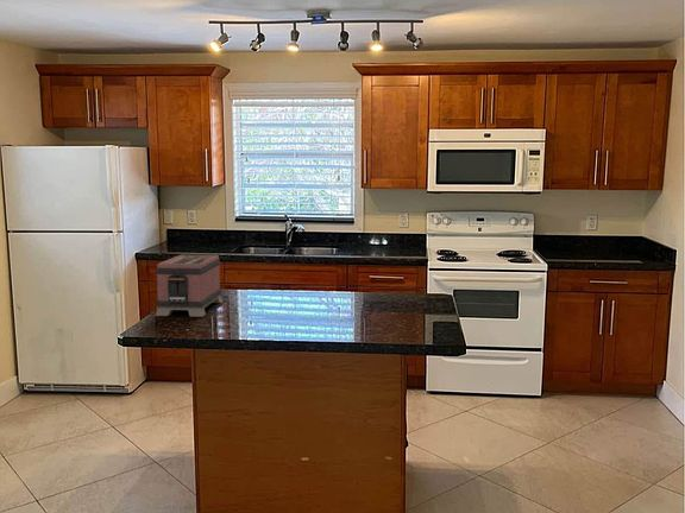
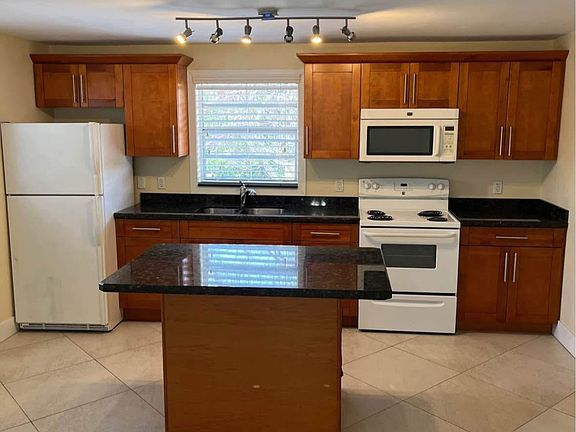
- toaster (188, 284)
